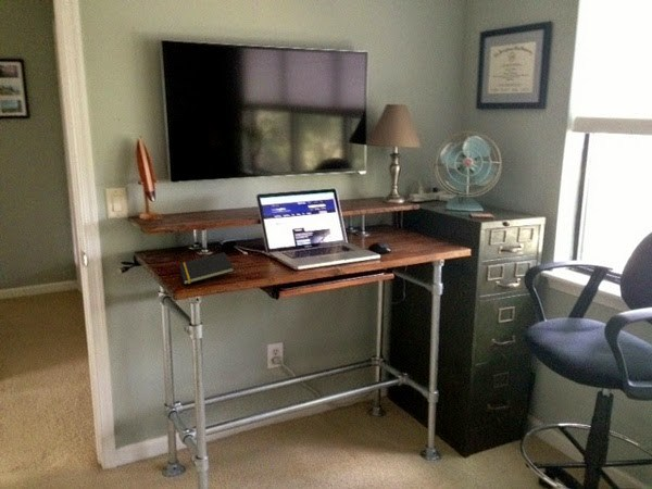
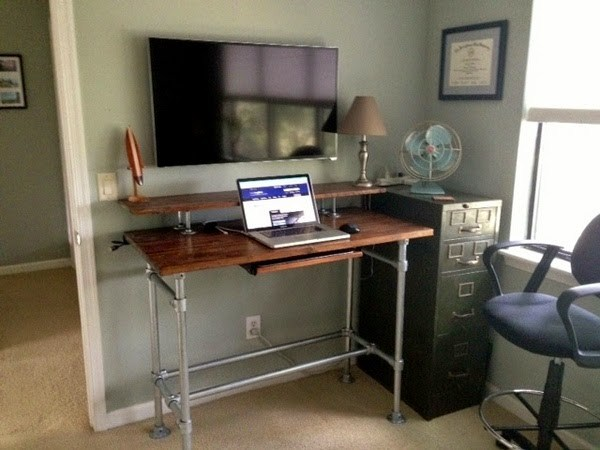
- notepad (205, 267)
